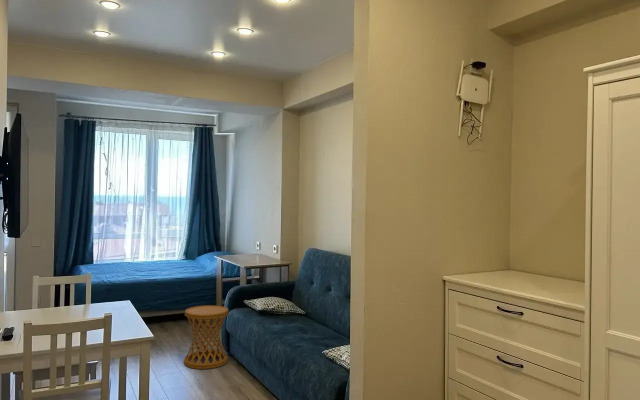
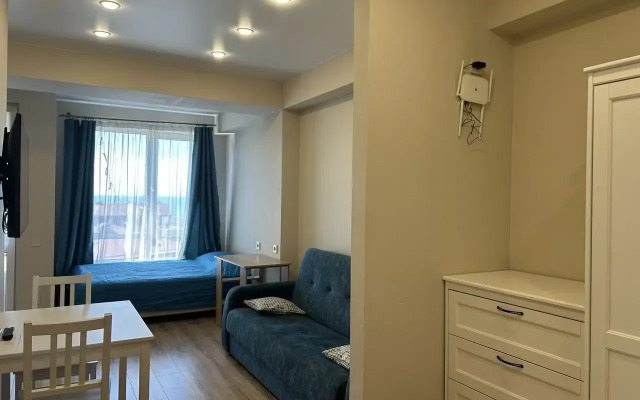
- side table (205, 336)
